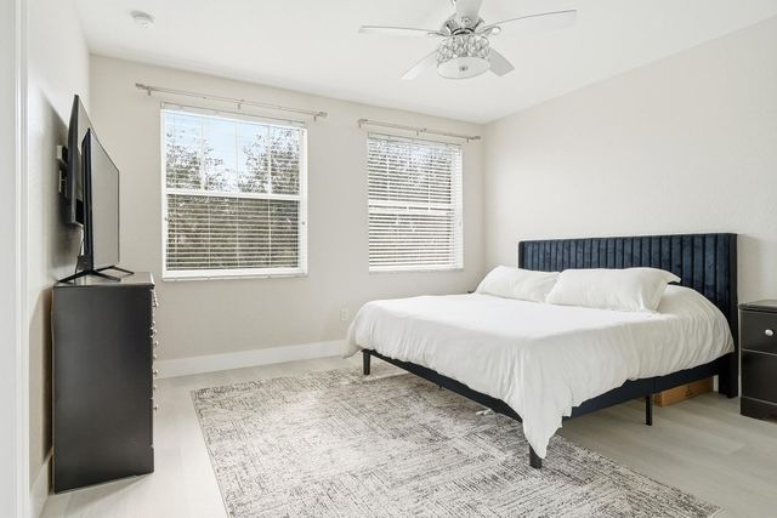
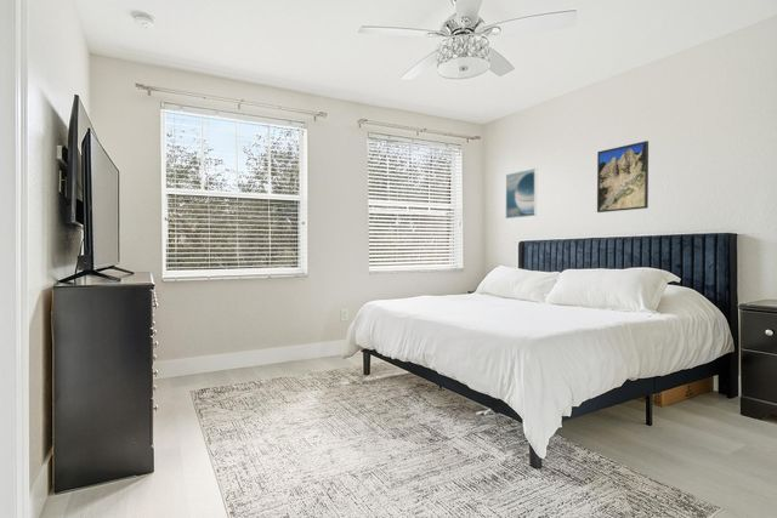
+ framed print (620, 178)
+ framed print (520, 194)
